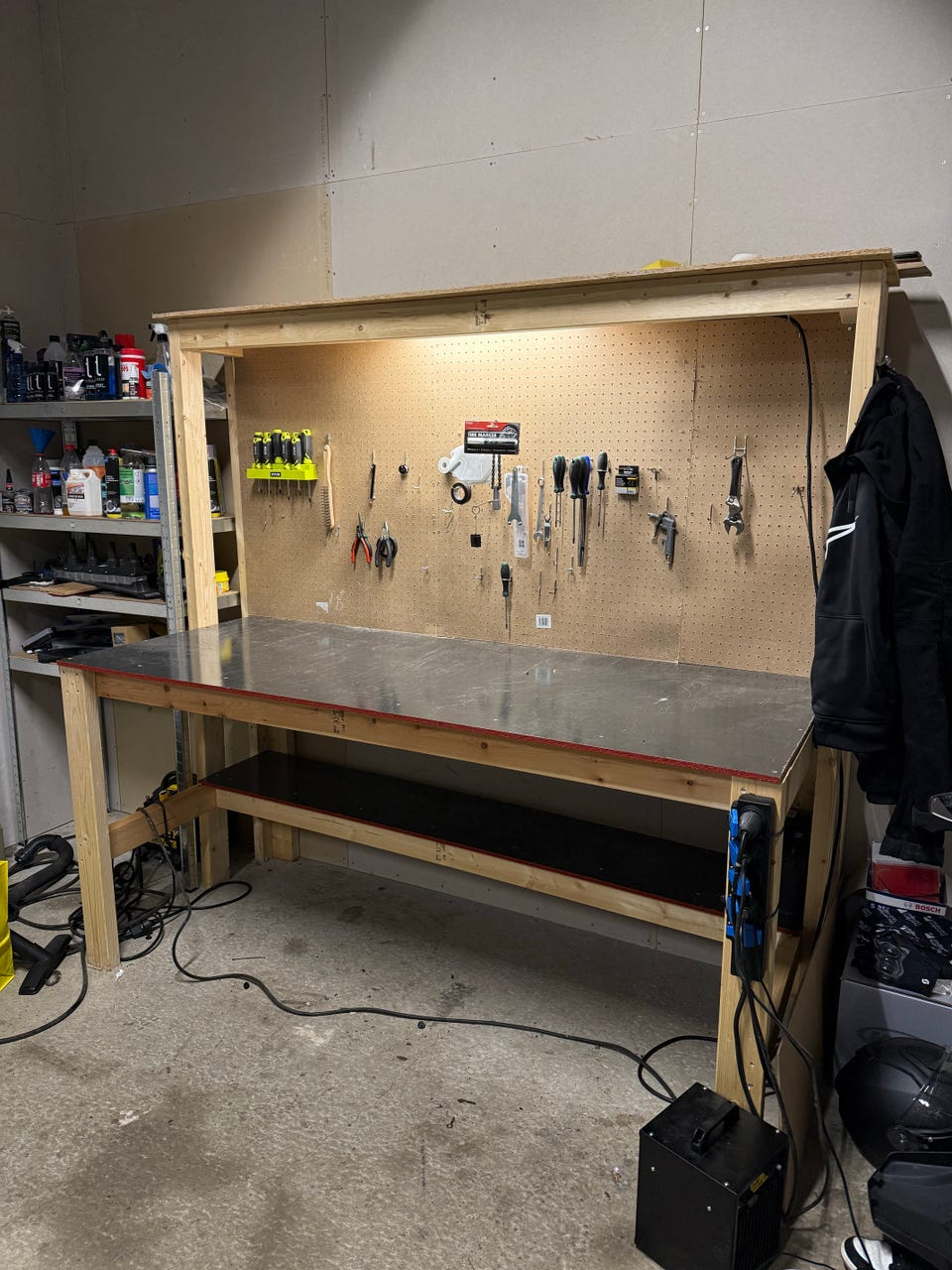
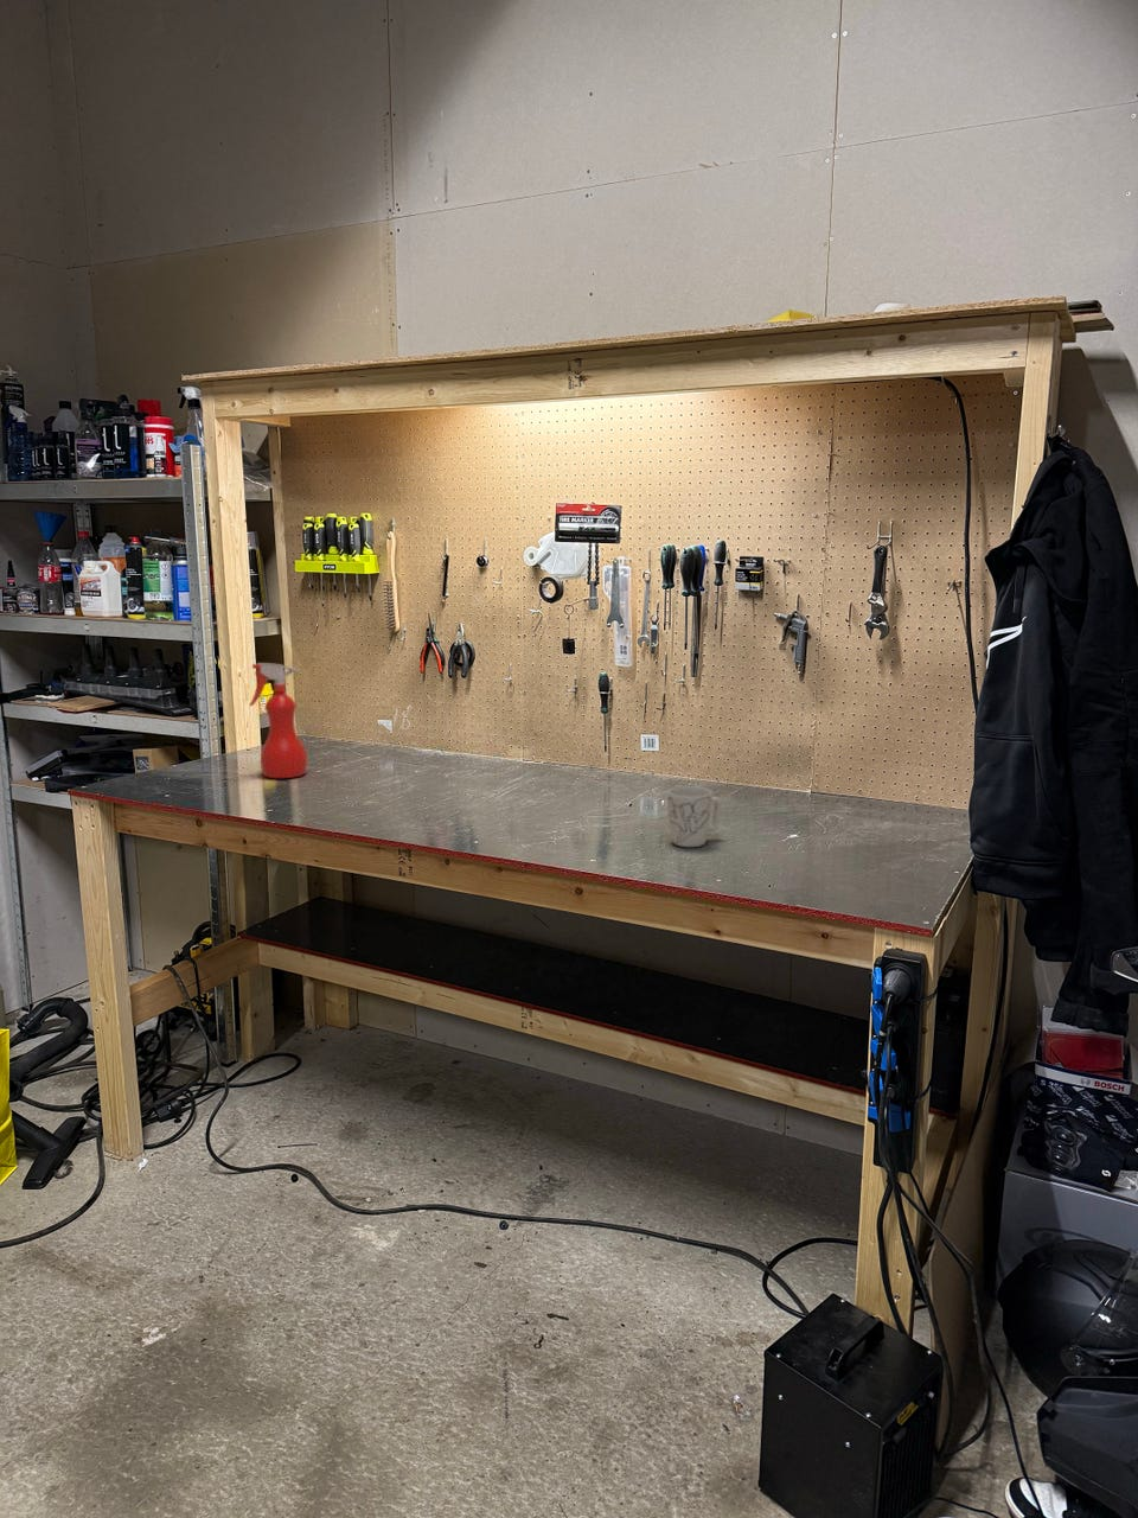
+ spray bottle (276, 718)
+ mug (695, 816)
